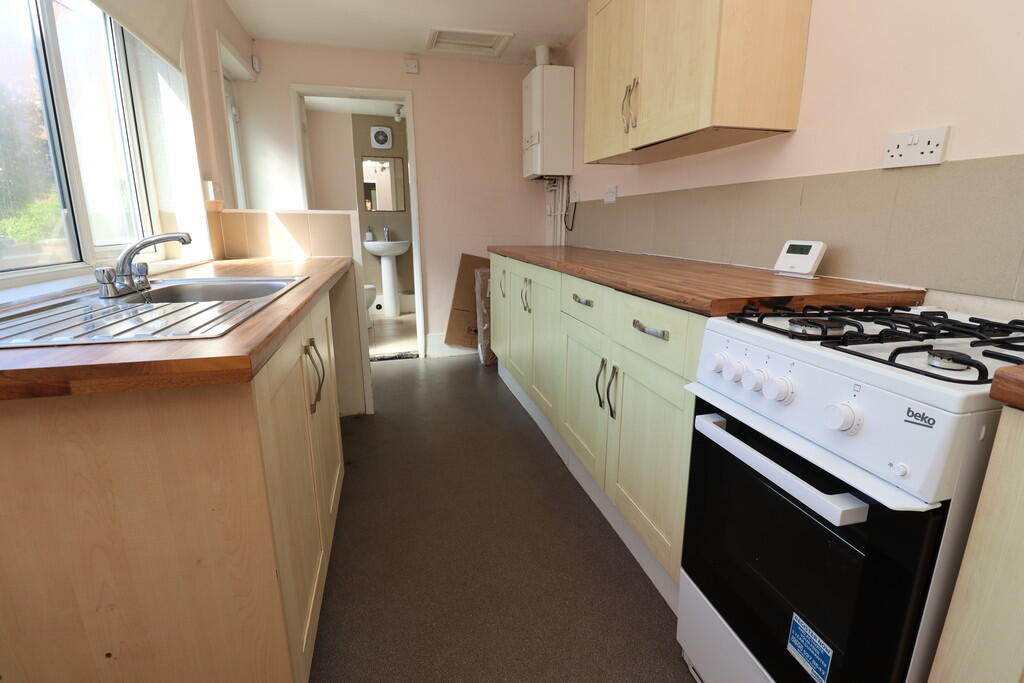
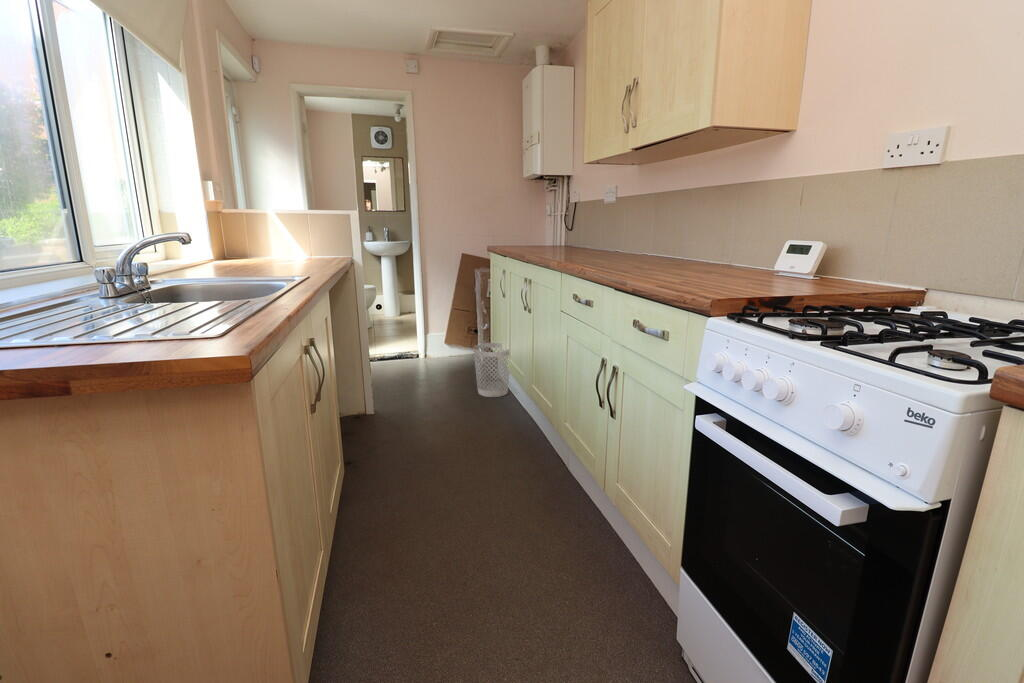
+ wastebasket (492, 369)
